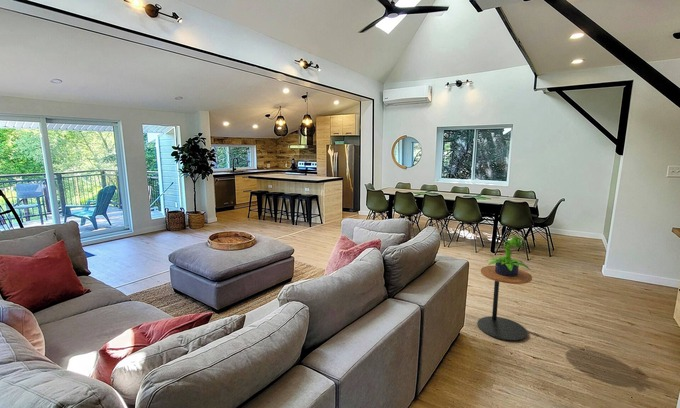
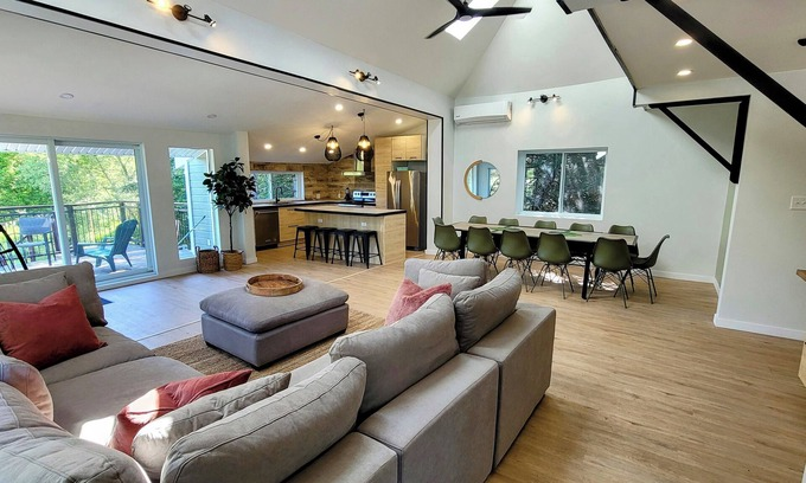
- side table (497, 301)
- potted plant (507, 253)
